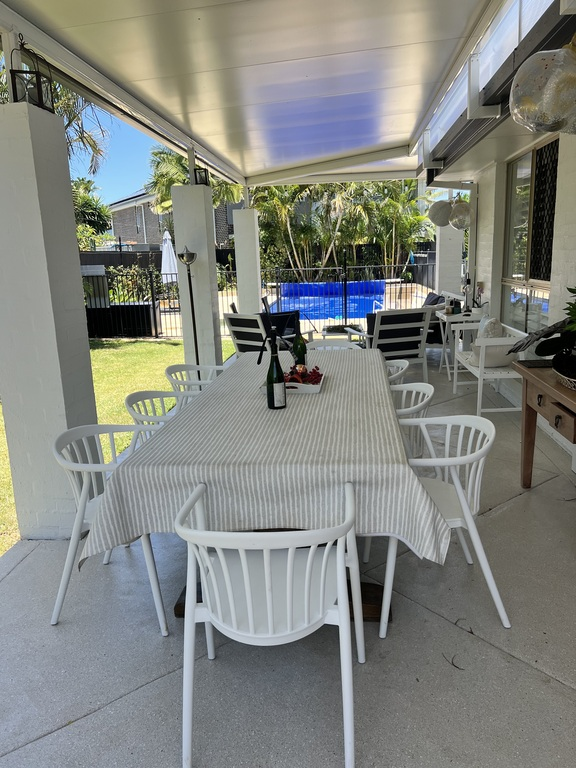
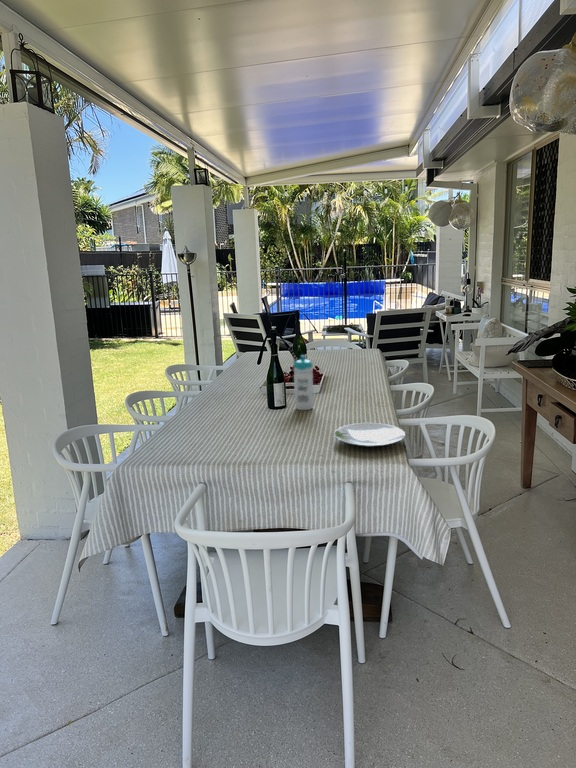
+ plate (369, 437)
+ water bottle (303, 382)
